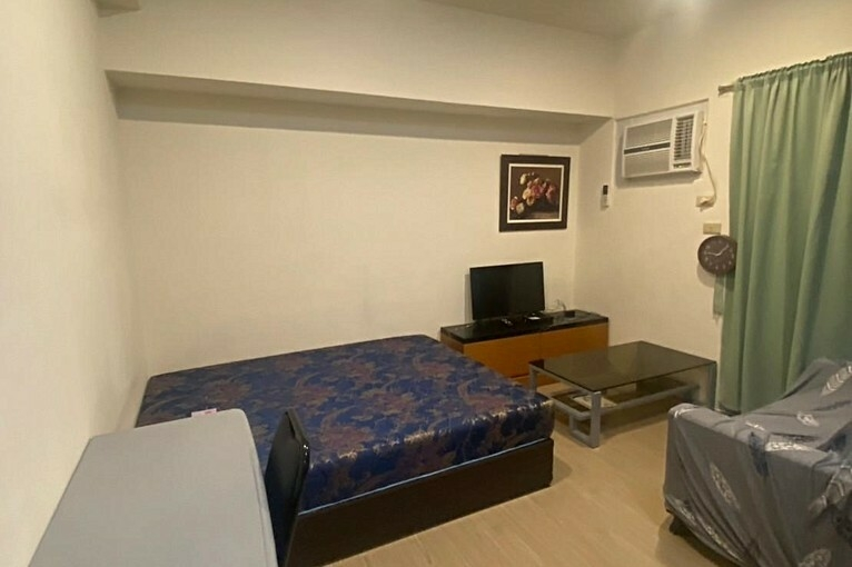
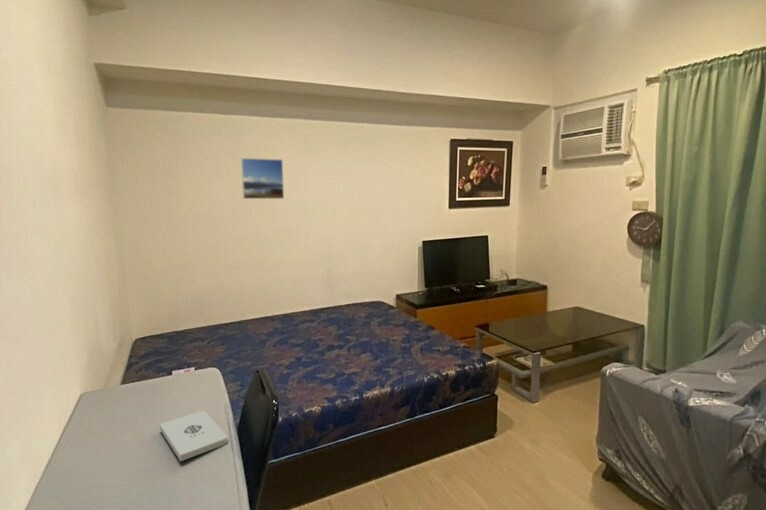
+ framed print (263, 179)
+ notepad (193, 433)
